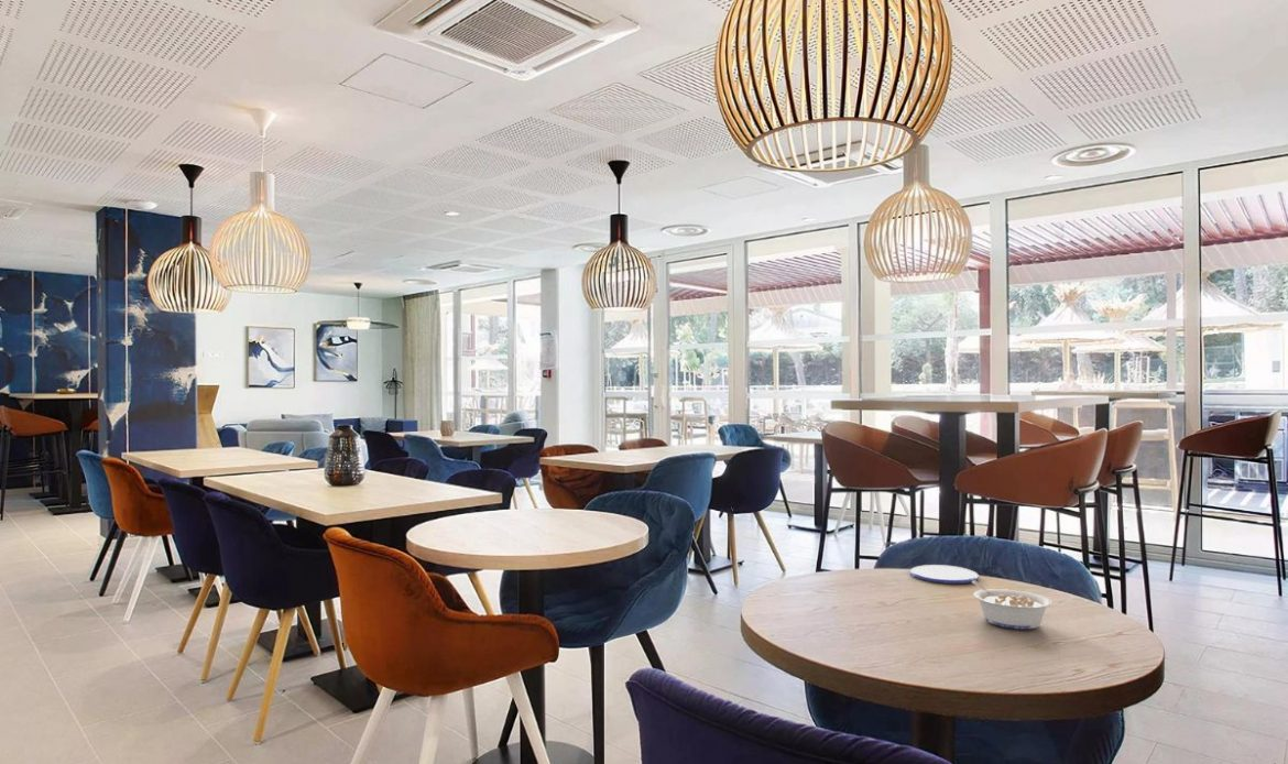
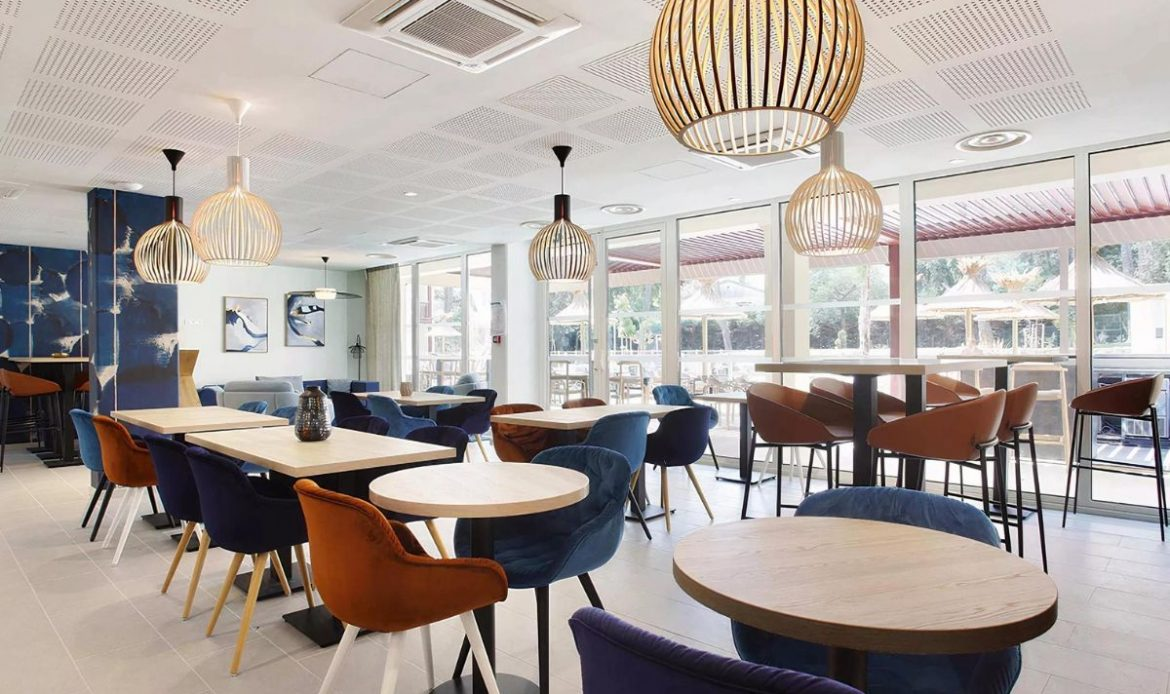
- saucer (943, 574)
- legume (1008, 607)
